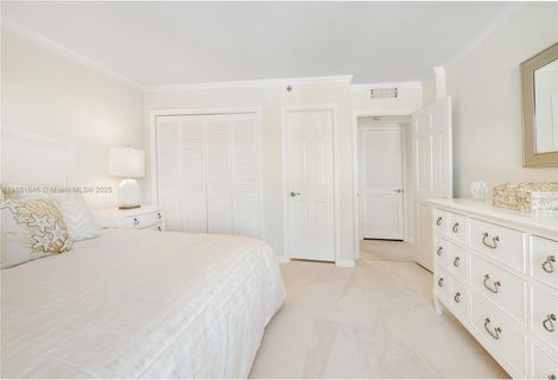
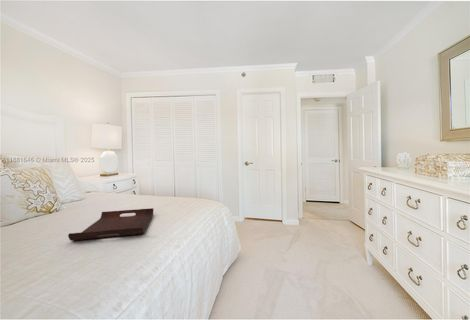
+ serving tray (119, 222)
